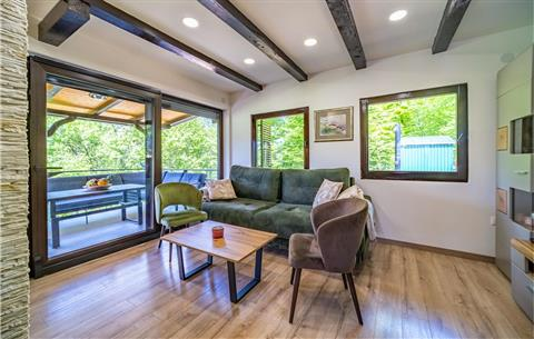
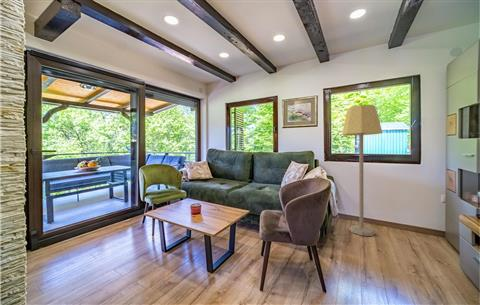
+ lamp (361, 169)
